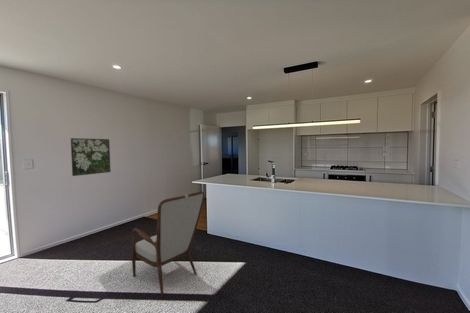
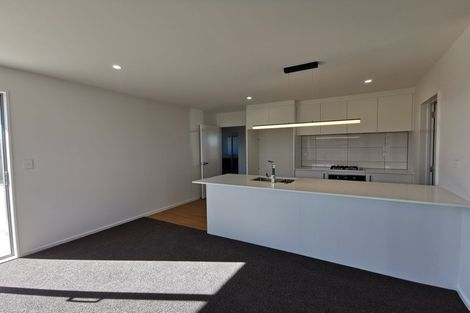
- armchair (167, 233)
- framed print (92, 156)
